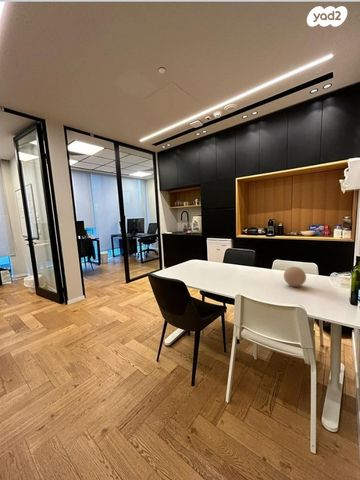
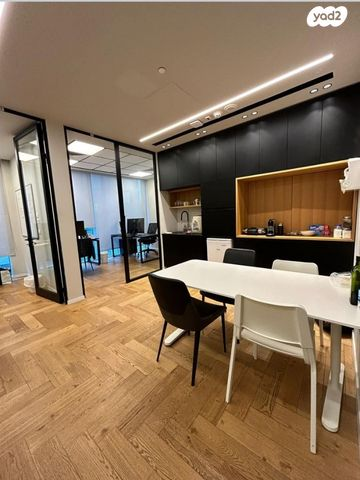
- decorative ball (294, 276)
